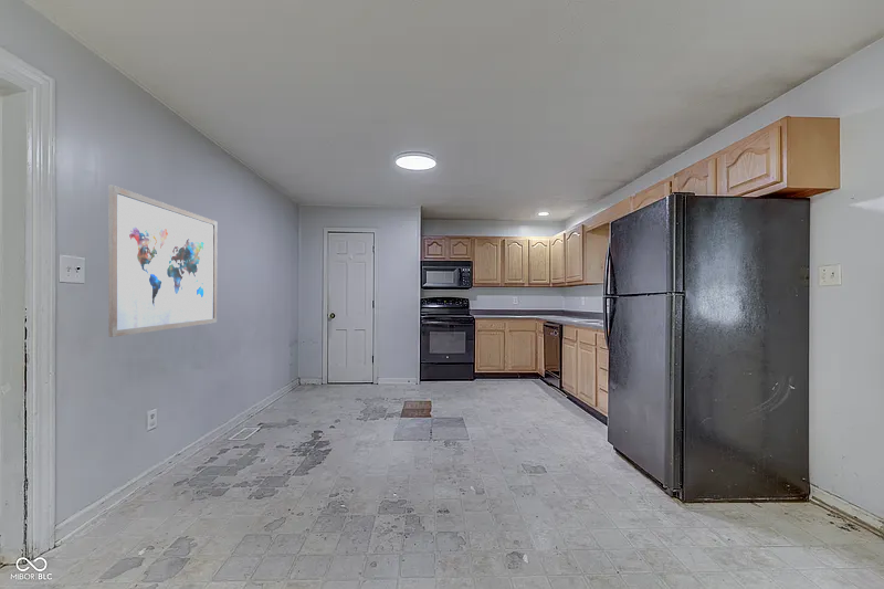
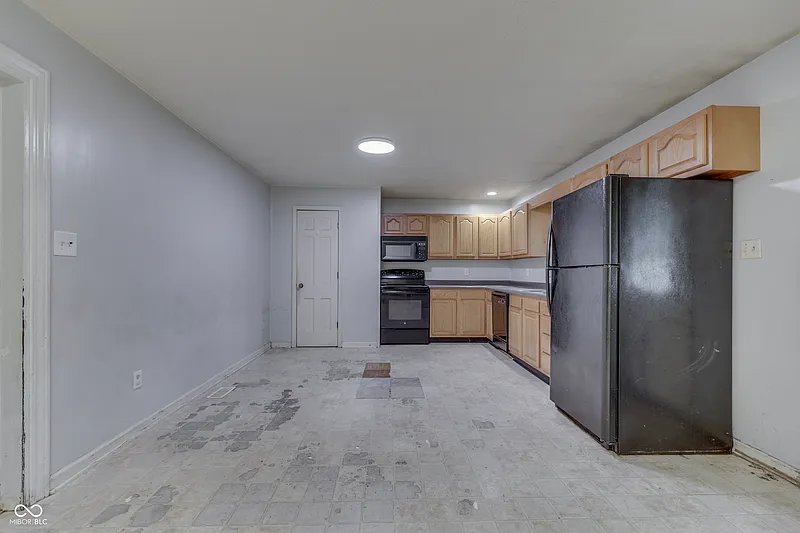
- wall art (173, 267)
